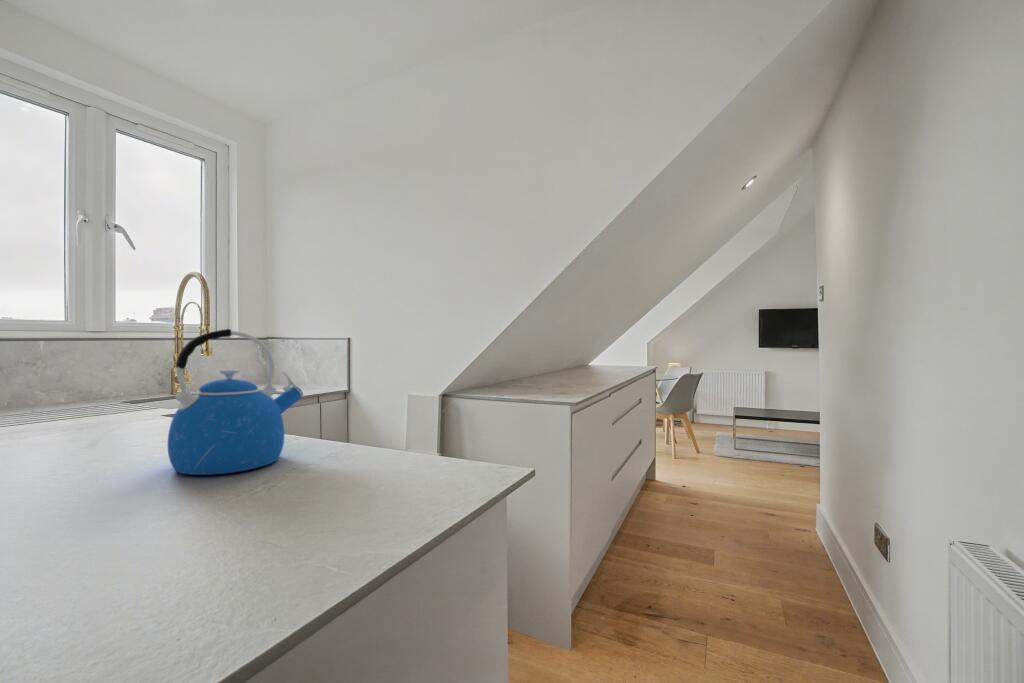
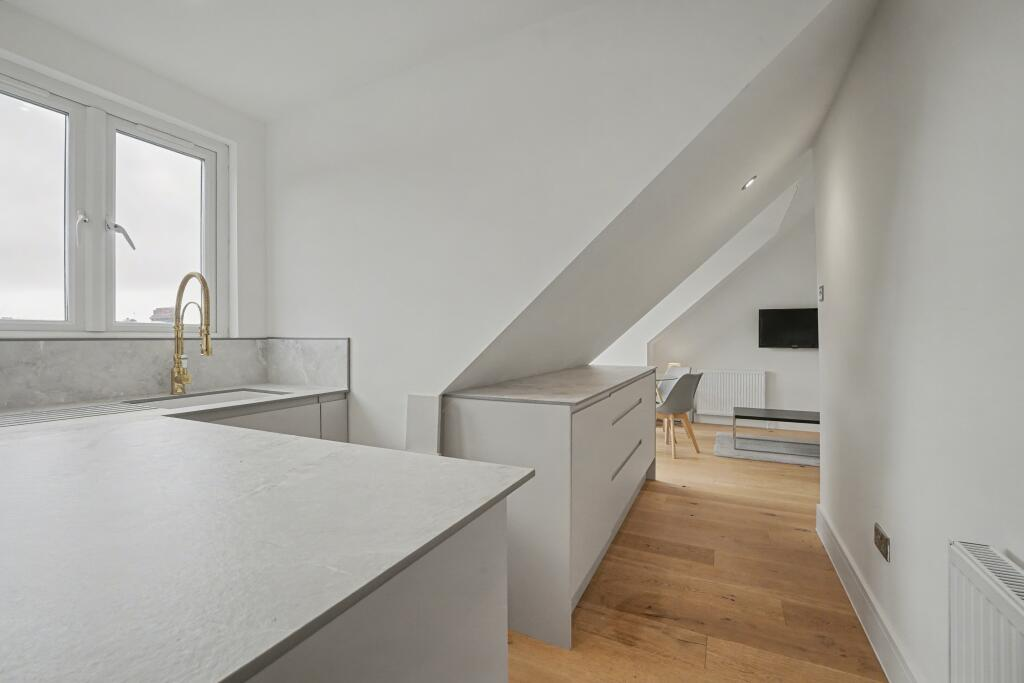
- kettle (242, 394)
